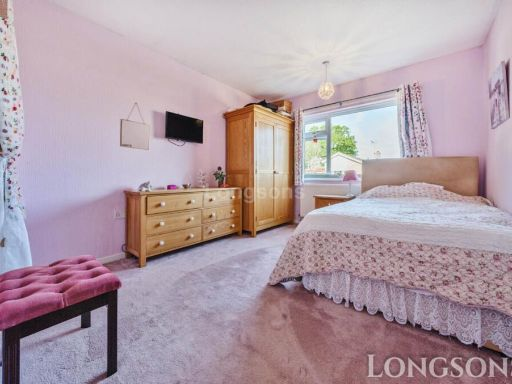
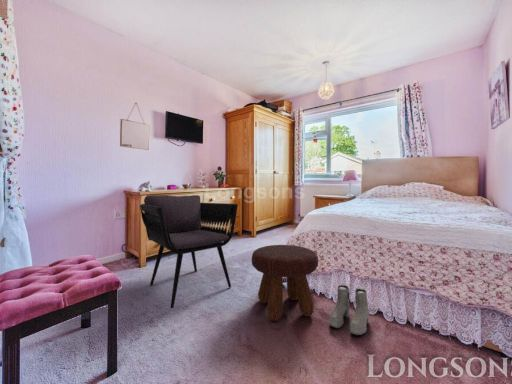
+ boots (348, 307)
+ footstool (282, 279)
+ armchair (185, 239)
